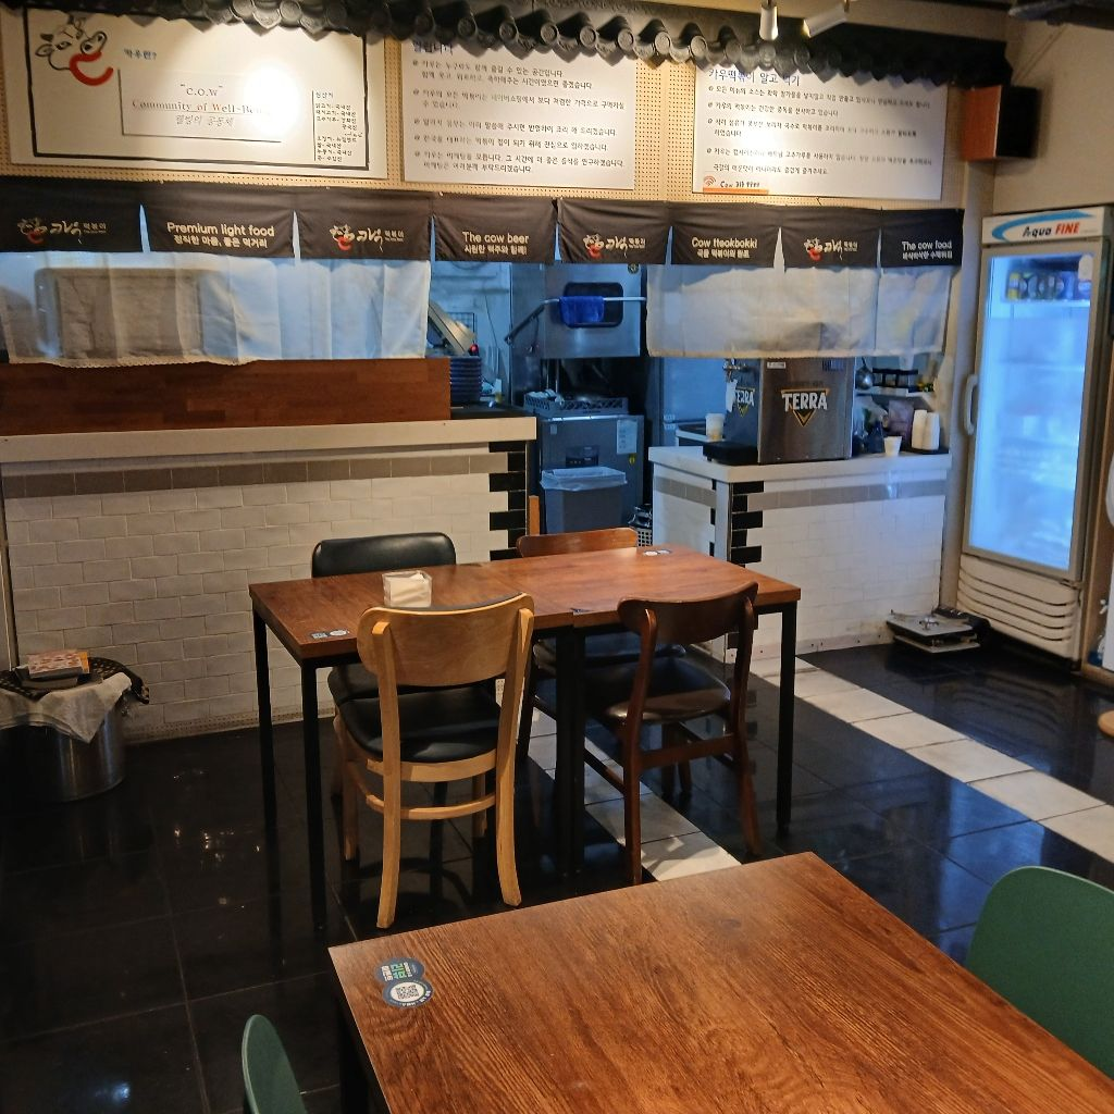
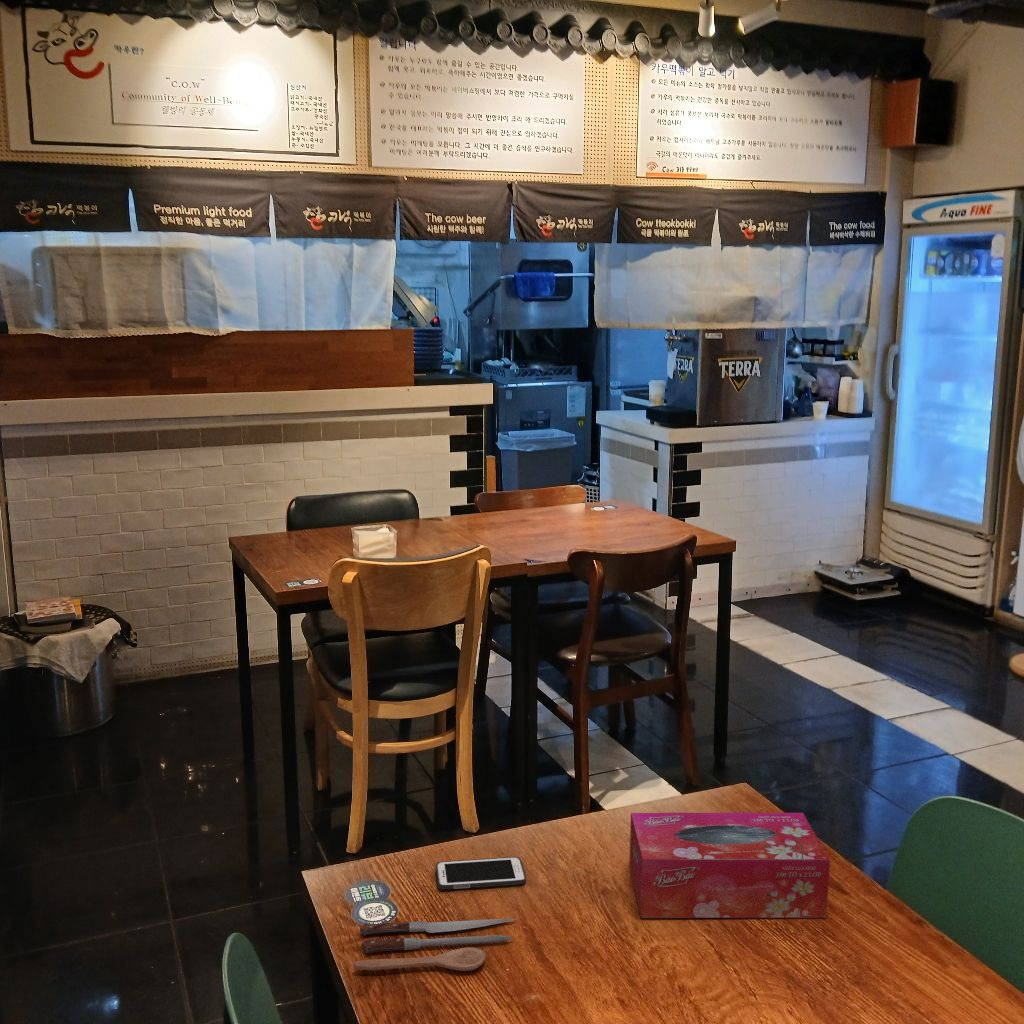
+ spoon (439, 945)
+ tissue box (724, 863)
+ cell phone (480, 873)
